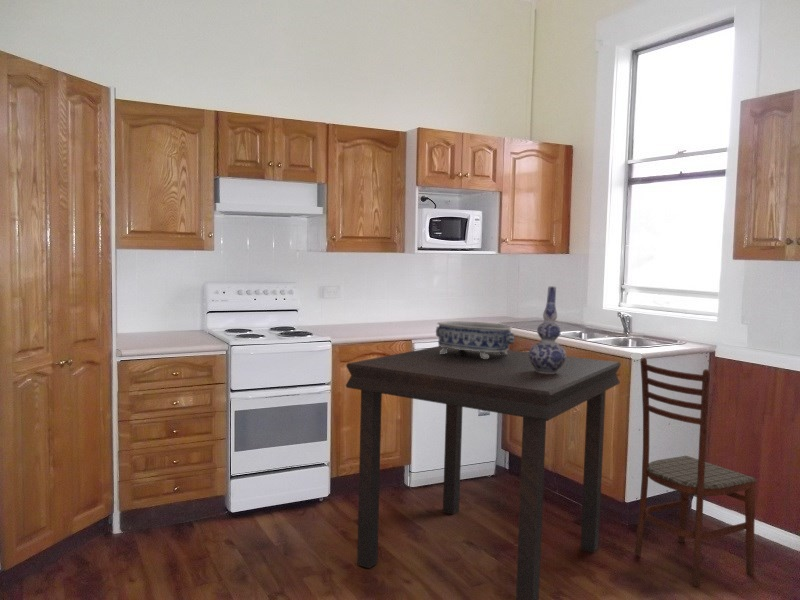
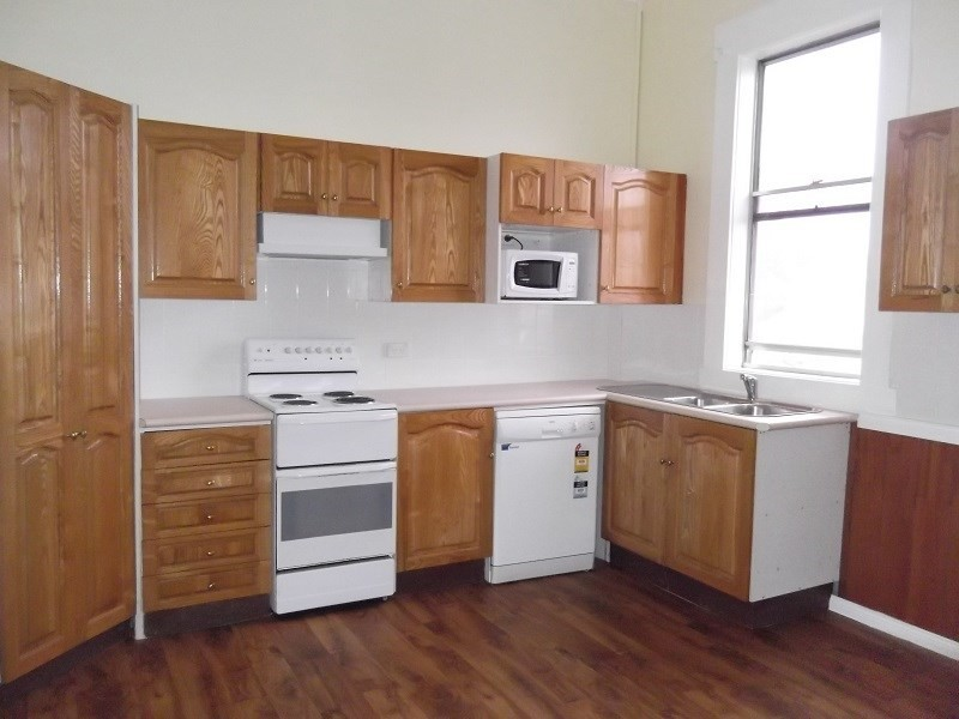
- dining table (460, 460)
- decorative bowl (473, 338)
- vase (548, 328)
- dining chair (696, 463)
